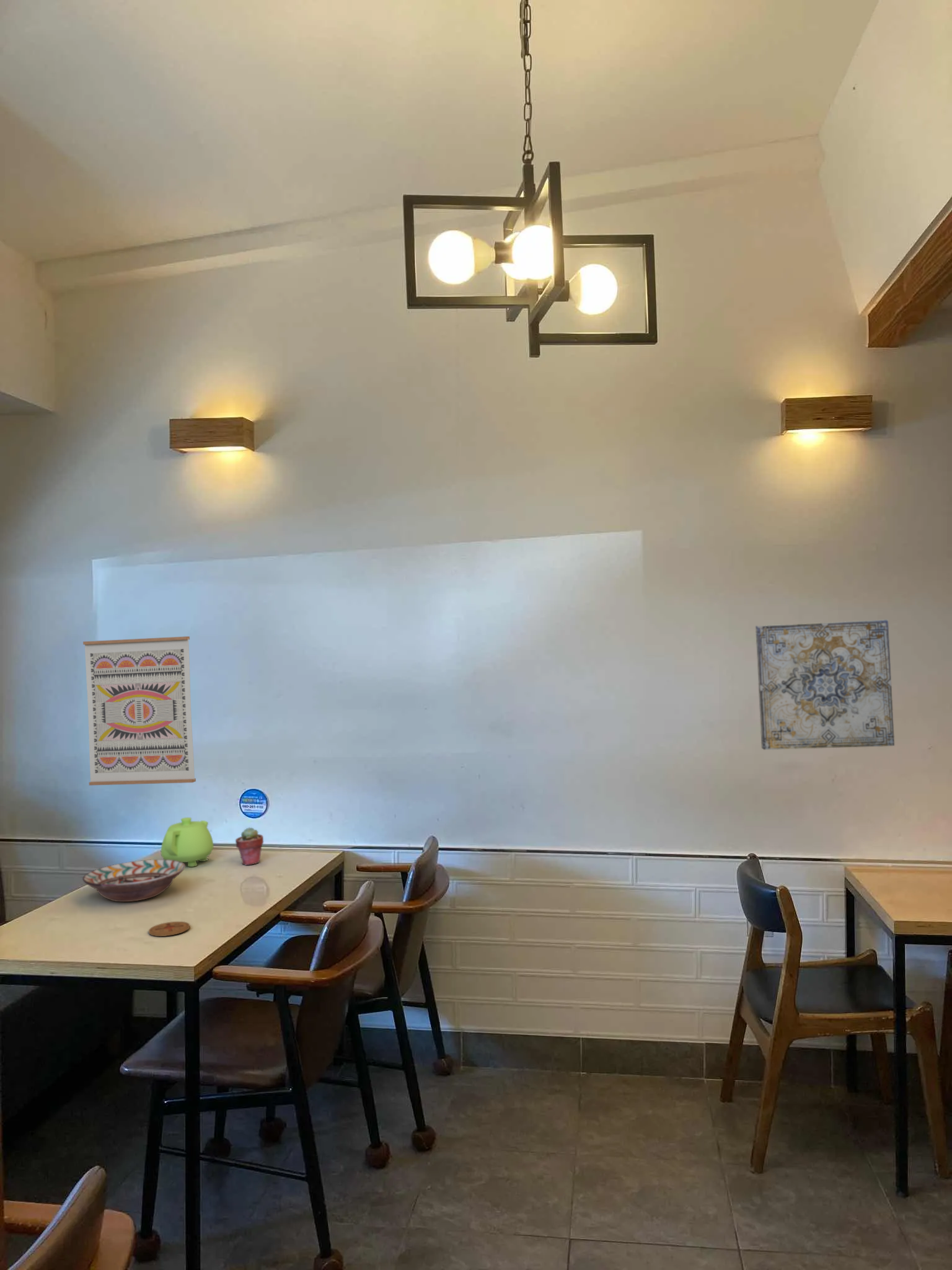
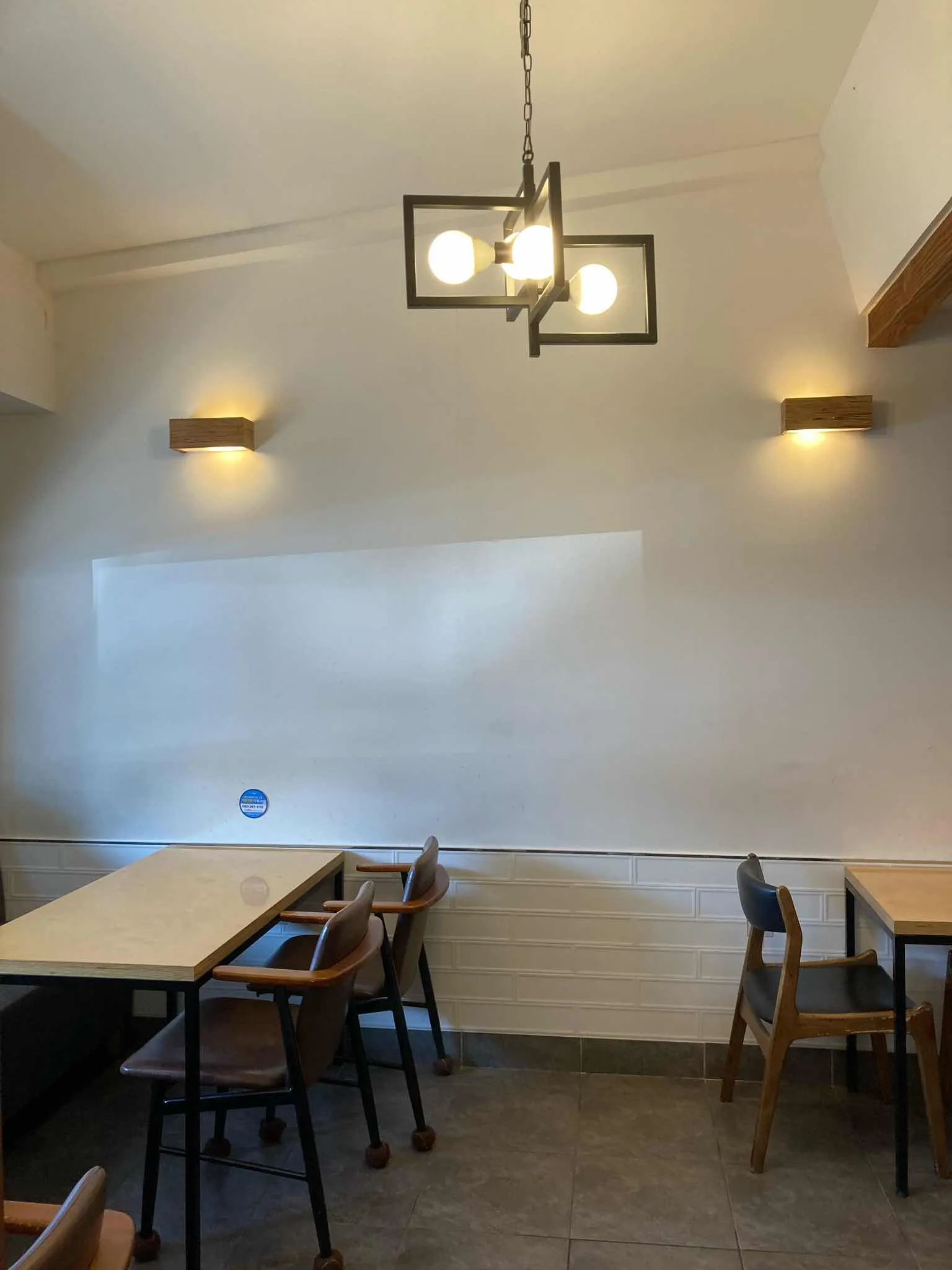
- wall art (139, 711)
- teapot (188, 840)
- decorative bowl (135, 883)
- wall art (824, 685)
- coaster (169, 928)
- potted succulent (250, 845)
